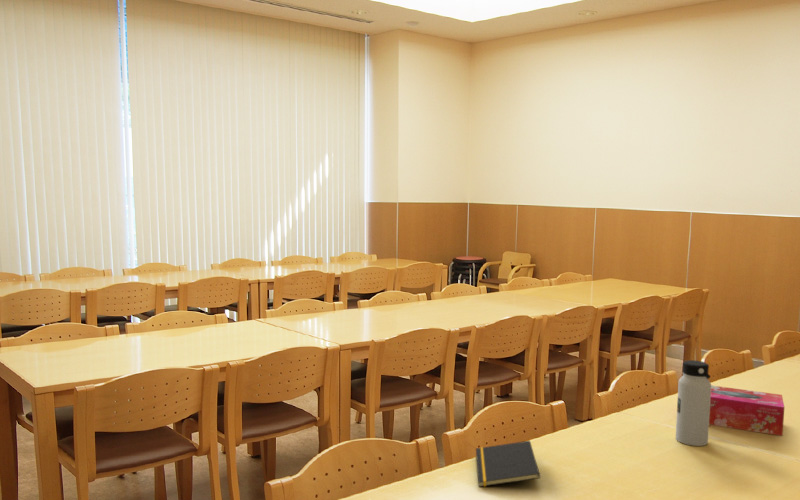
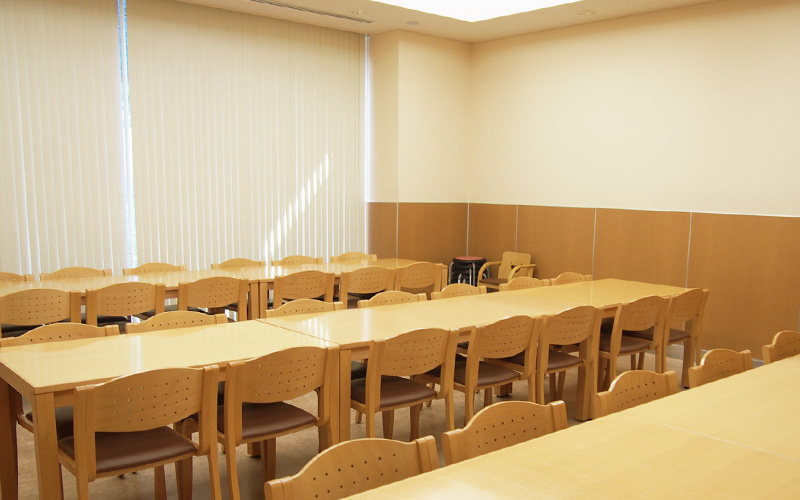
- tissue box (735, 408)
- notepad (505, 462)
- water bottle (693, 401)
